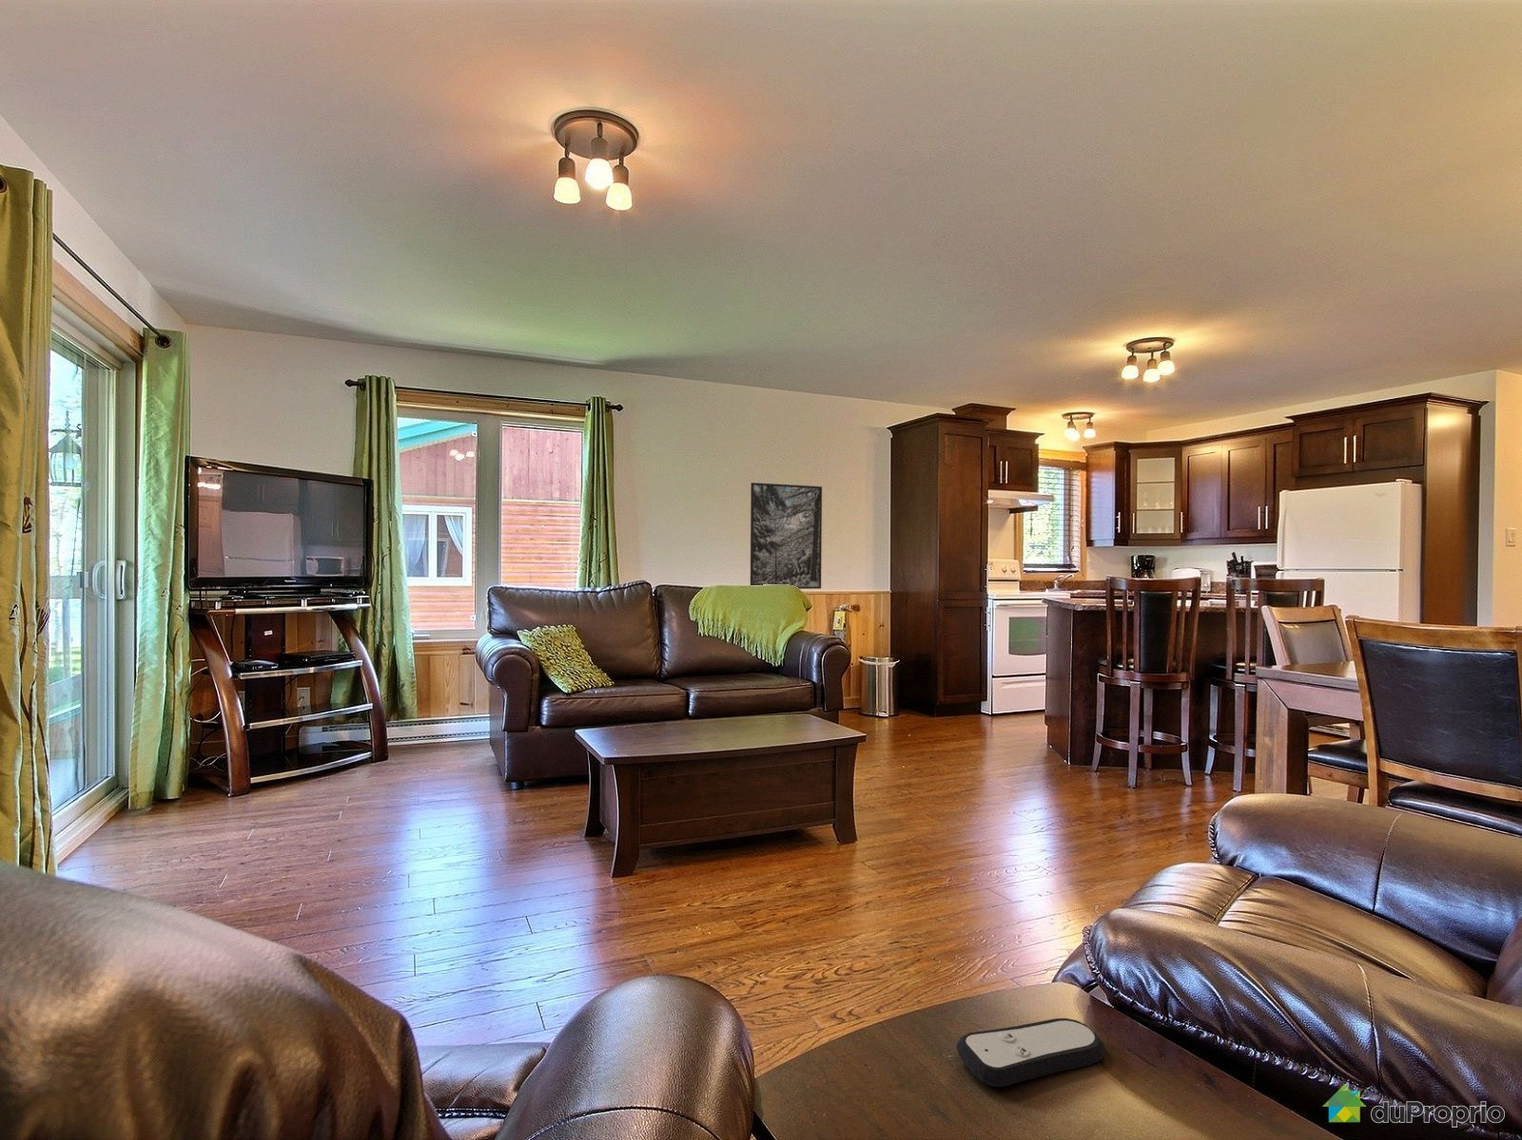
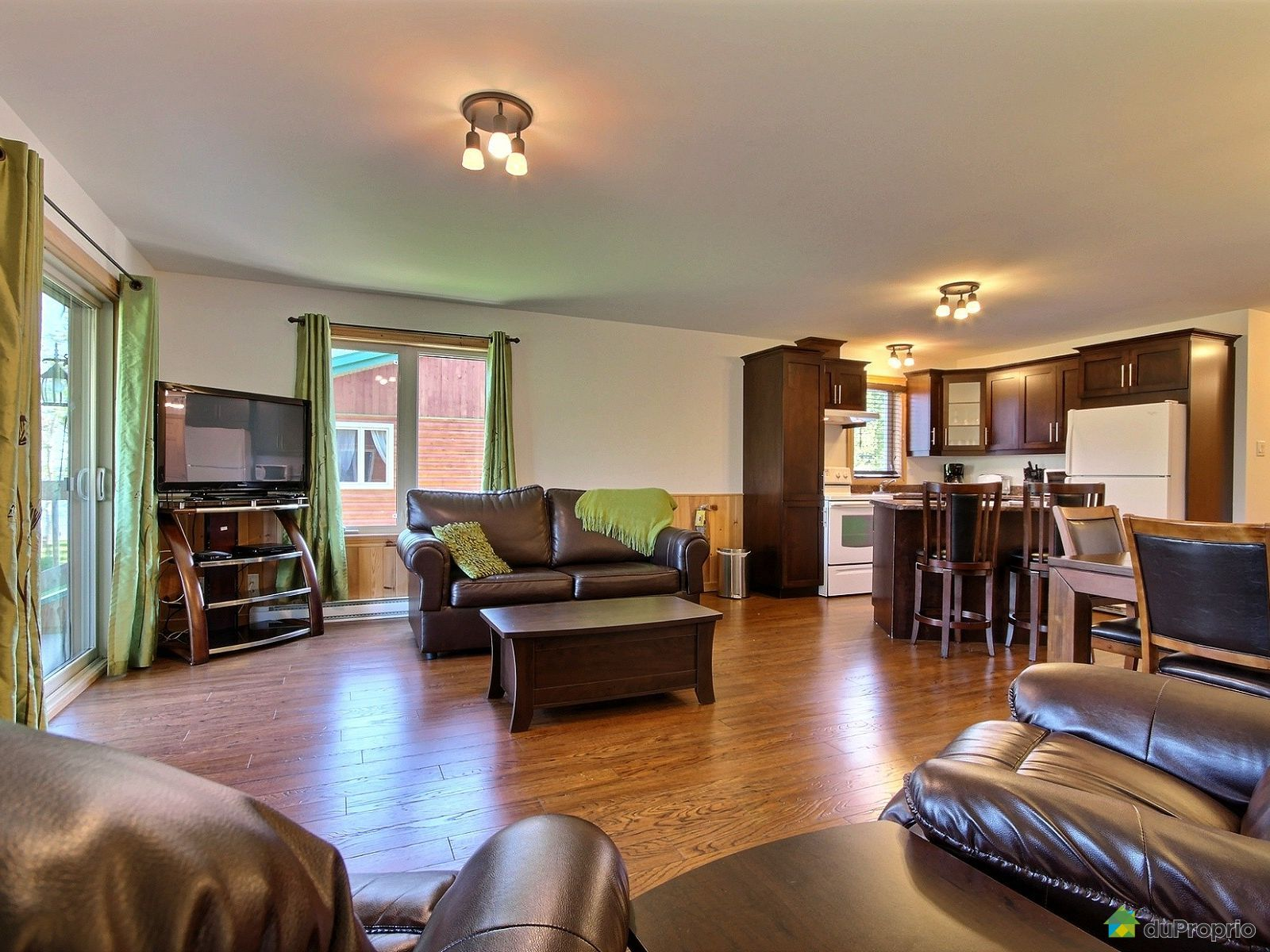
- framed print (786, 536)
- remote control (1032, 1048)
